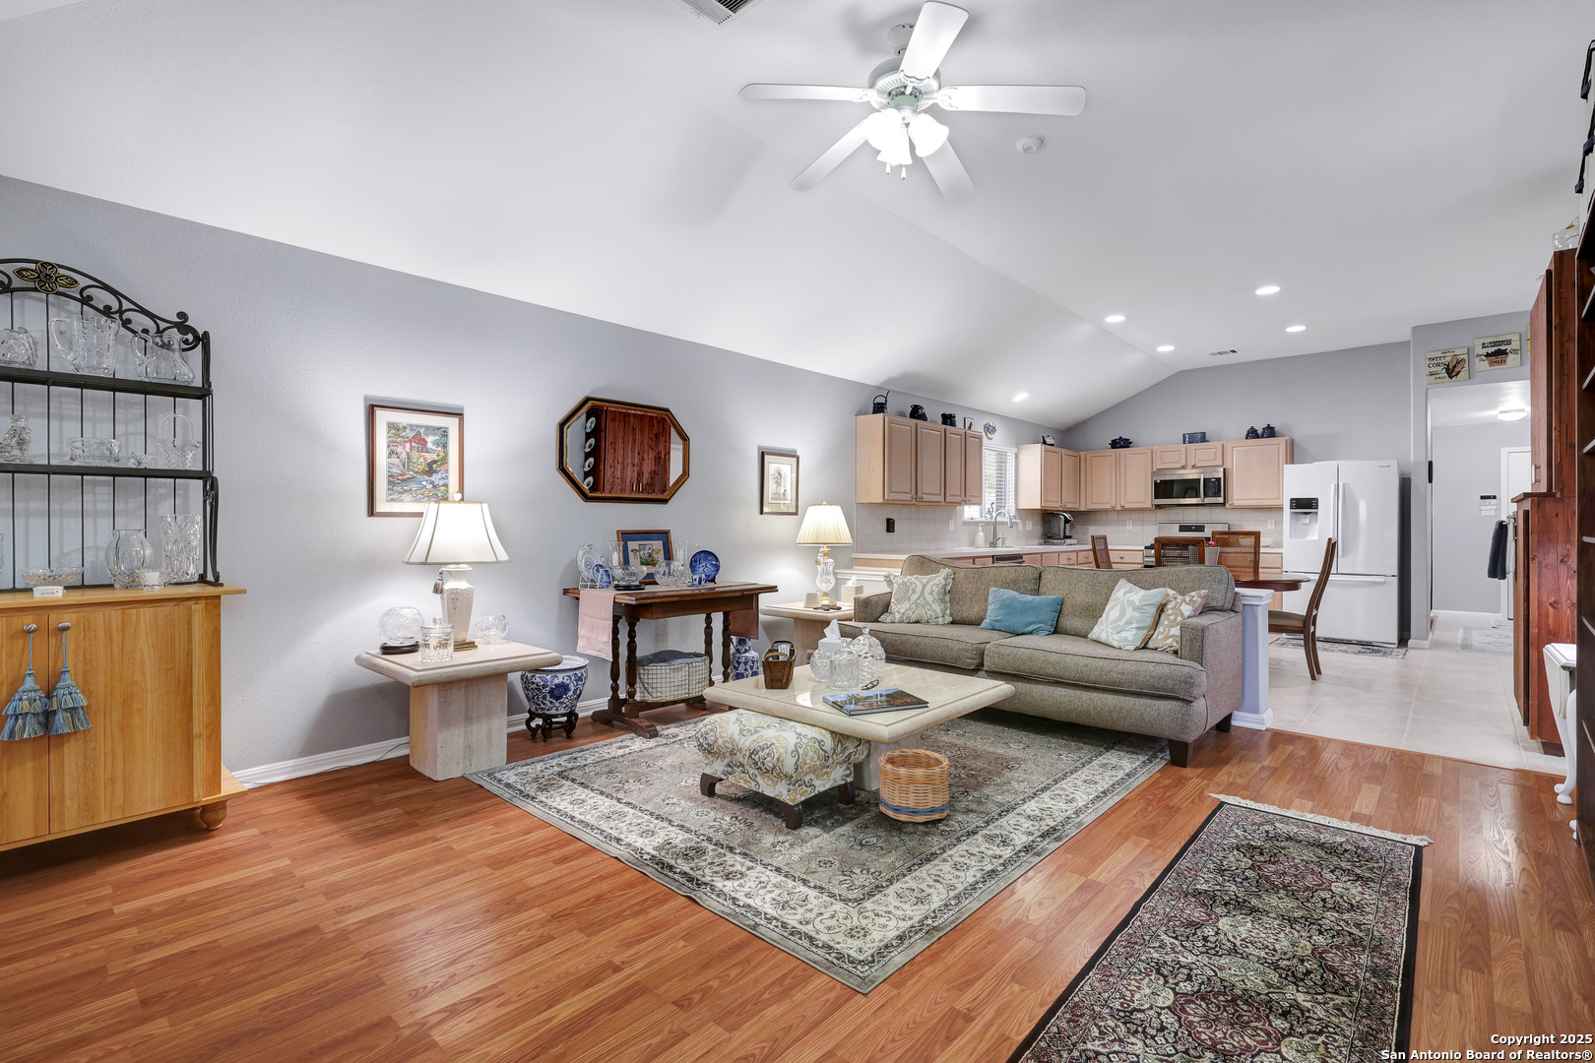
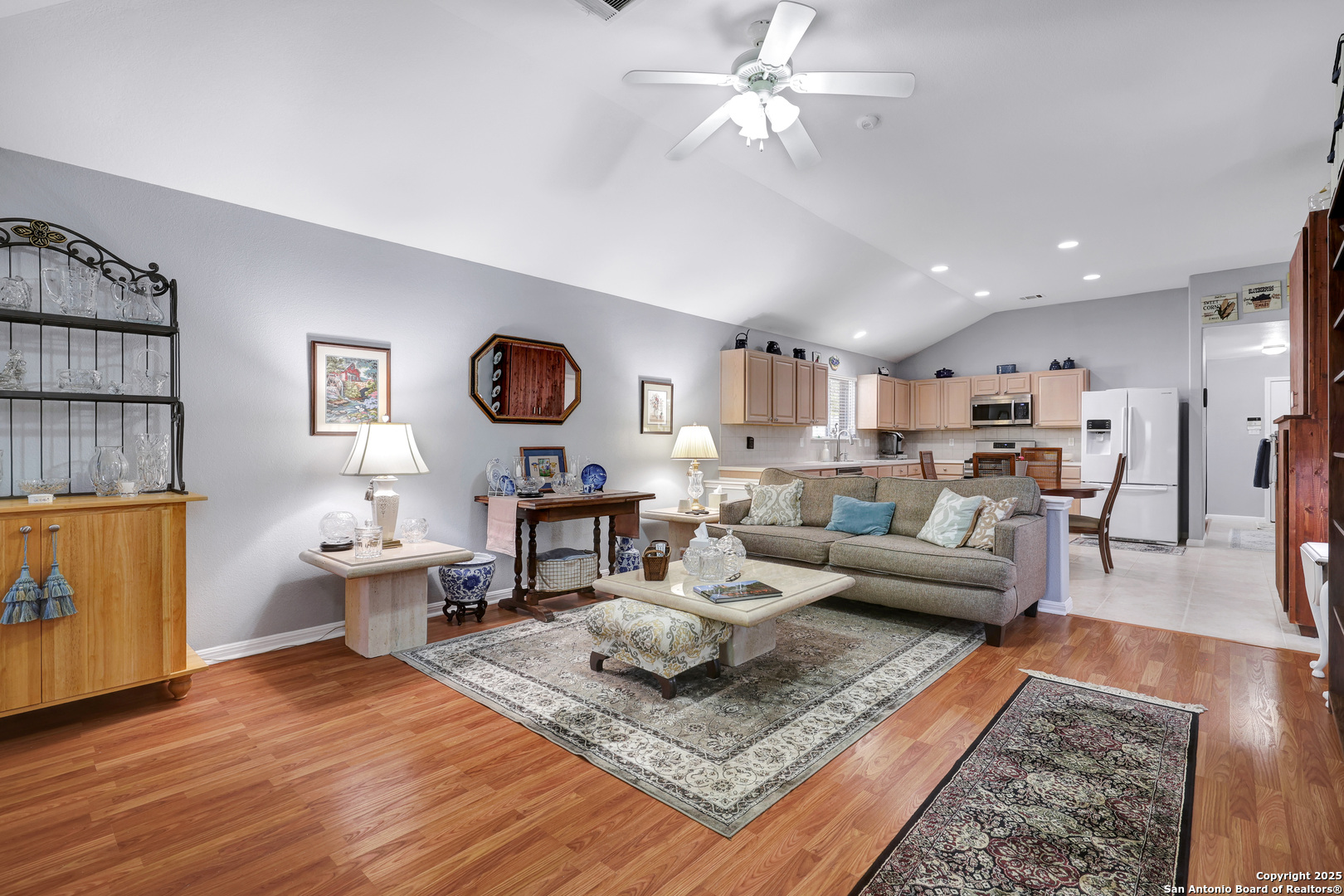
- basket (914, 783)
